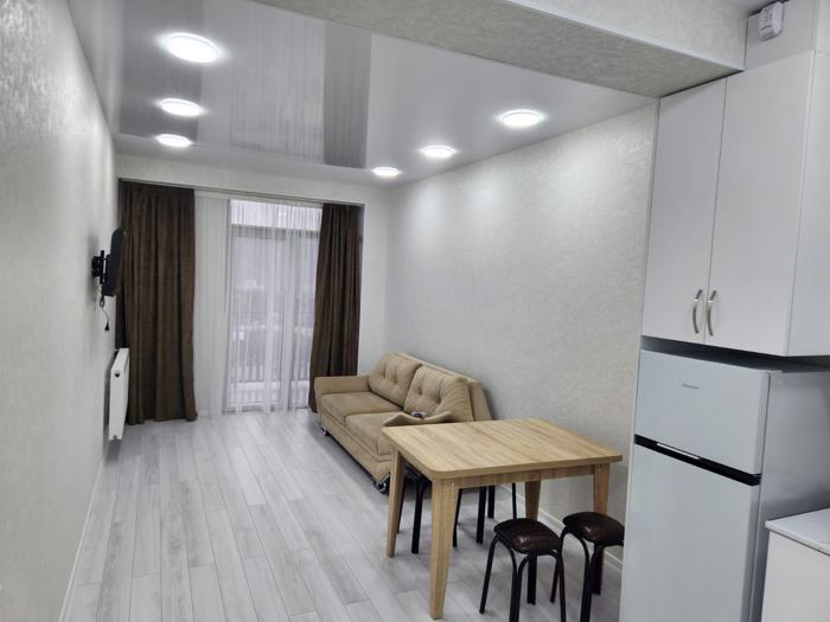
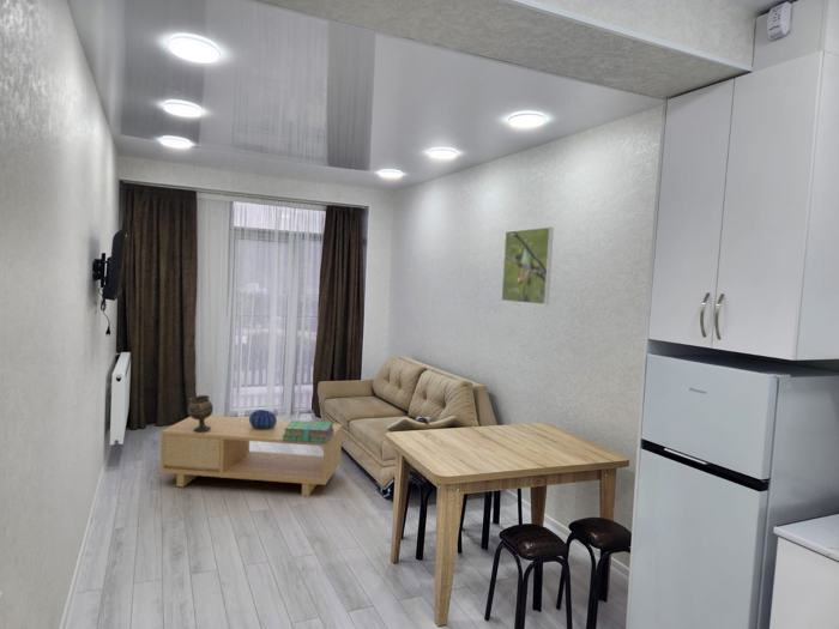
+ coffee table (255, 453)
+ stack of books (308, 430)
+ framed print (525, 266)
+ decorative bowl (262, 418)
+ goblet (200, 413)
